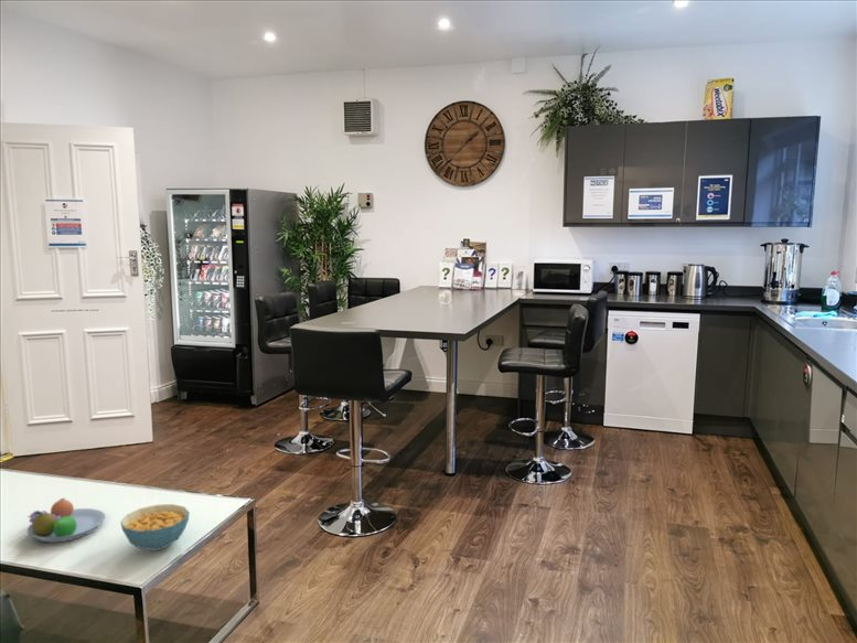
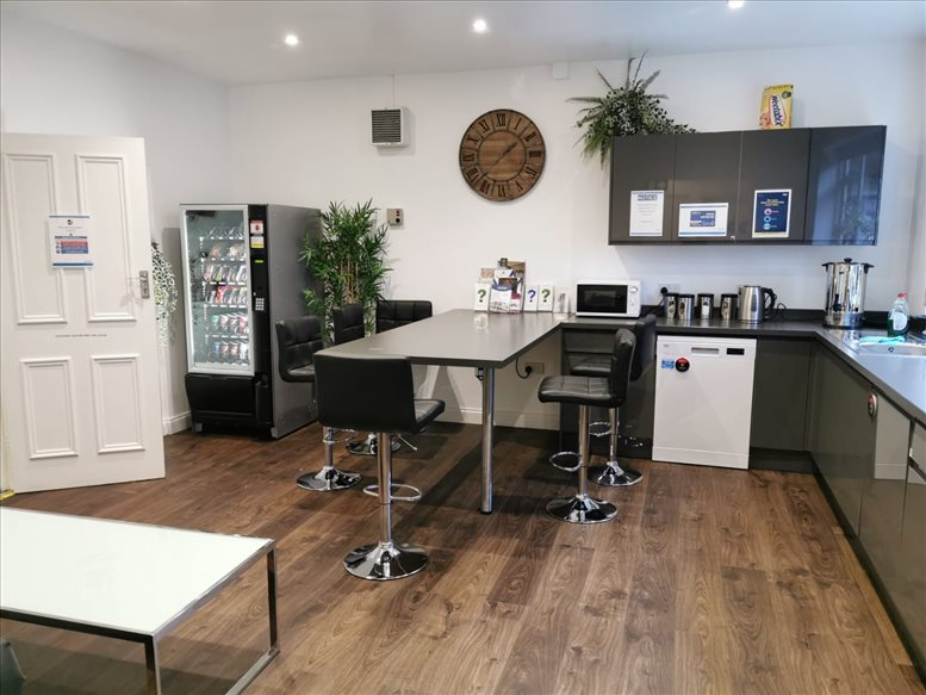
- cereal bowl (156, 532)
- fruit bowl (64, 517)
